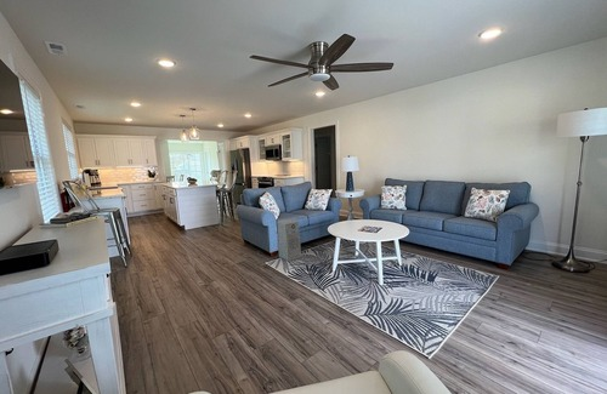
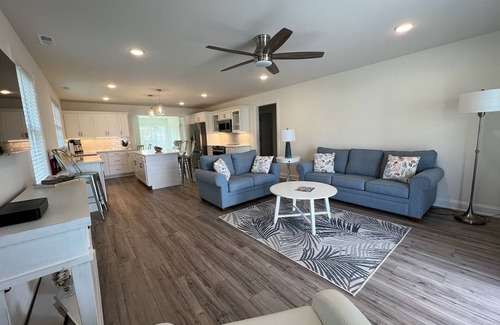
- air purifier (288, 239)
